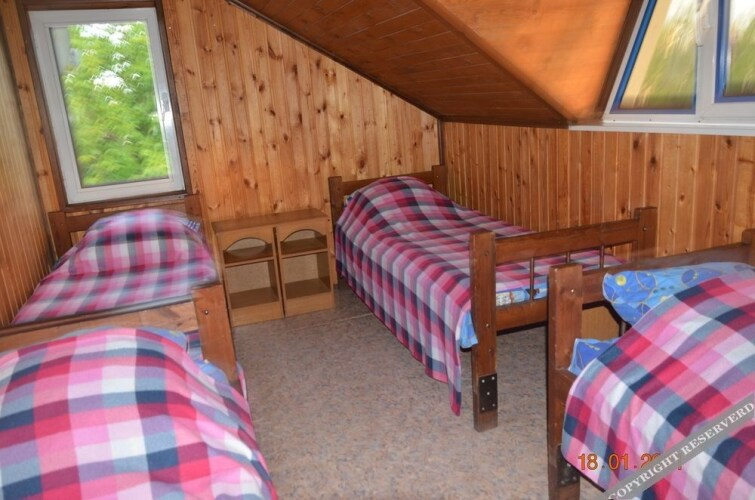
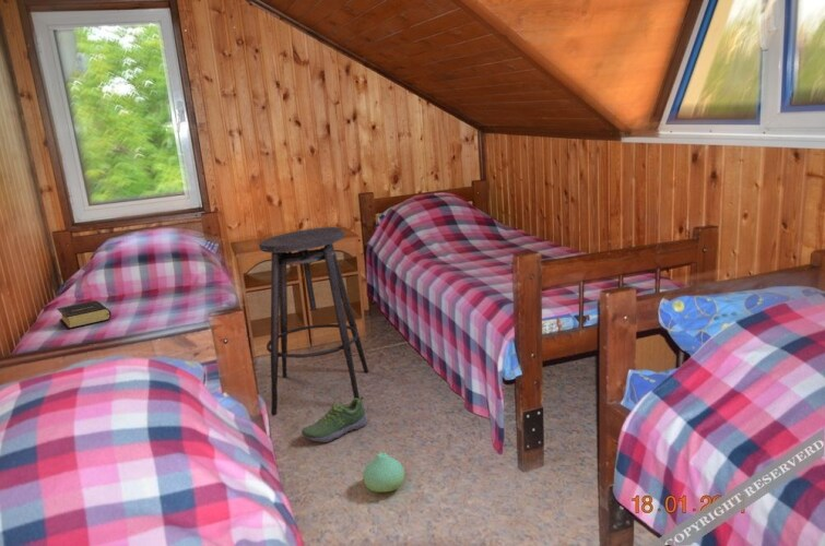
+ plush toy (382, 471)
+ stool (310, 310)
+ book (83, 312)
+ shoe (333, 418)
